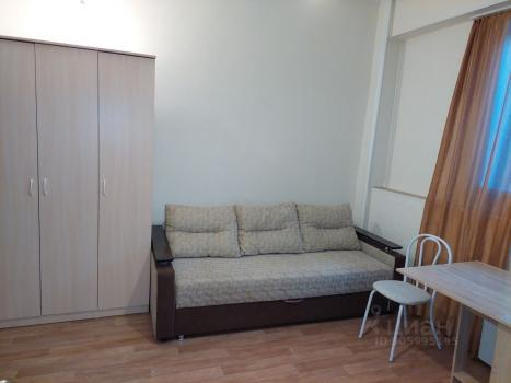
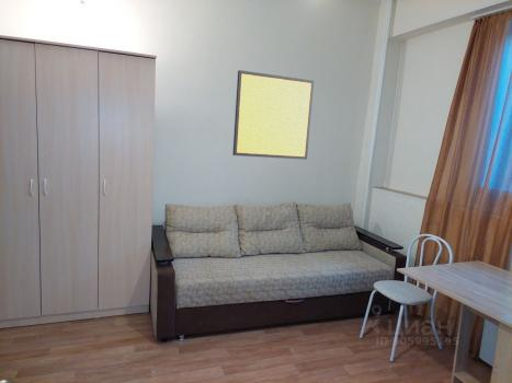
+ wall art (274, 117)
